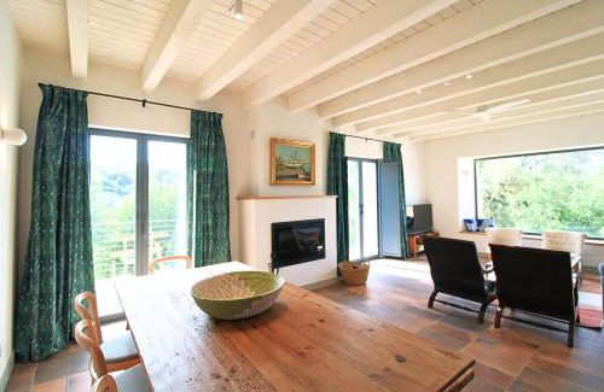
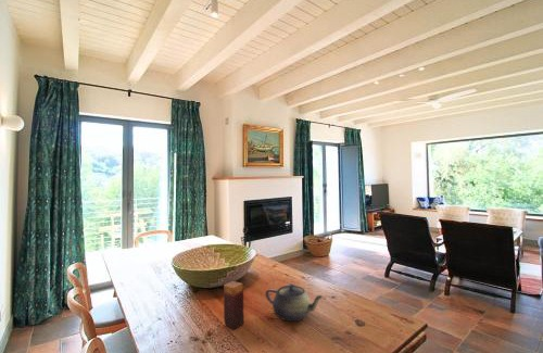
+ teapot (293, 300)
+ candle (233, 303)
